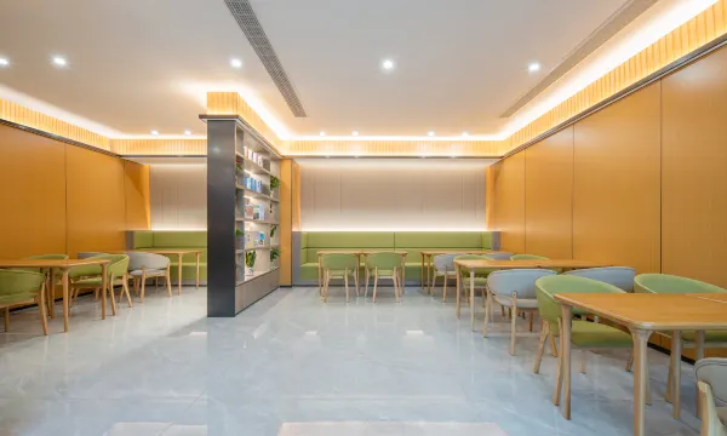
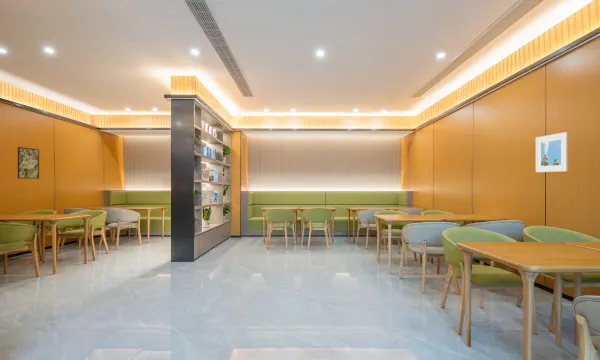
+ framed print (550, 153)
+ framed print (28, 163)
